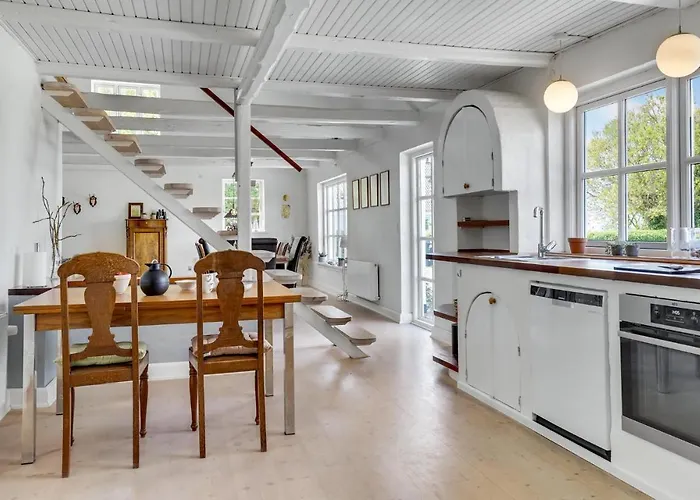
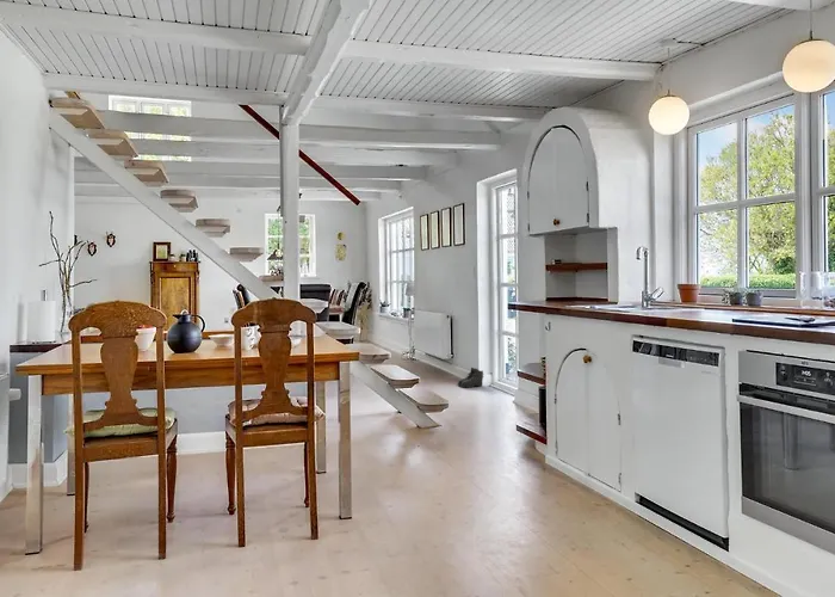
+ boots (470, 376)
